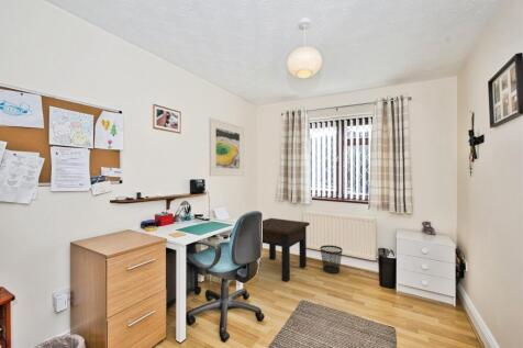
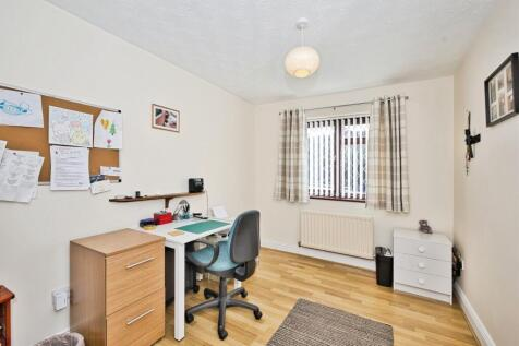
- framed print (227, 149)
- side table (278, 245)
- wastebasket (331, 259)
